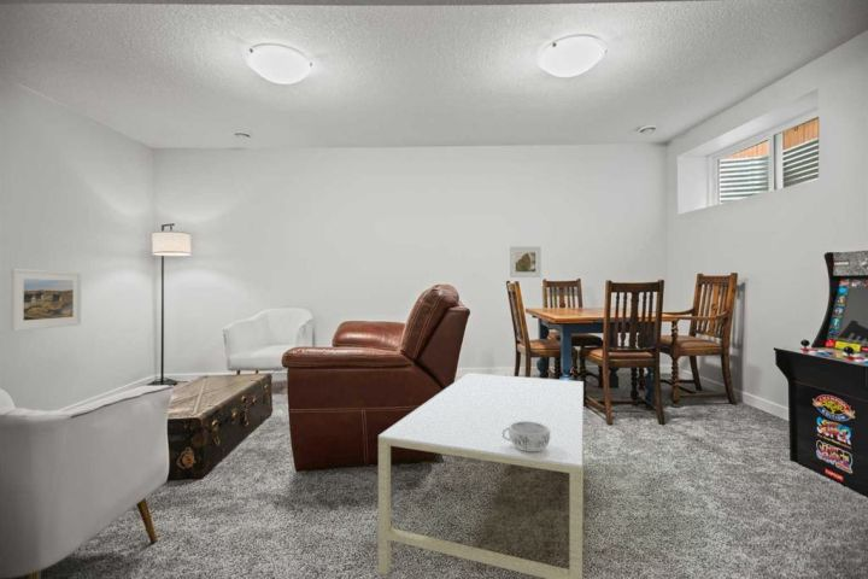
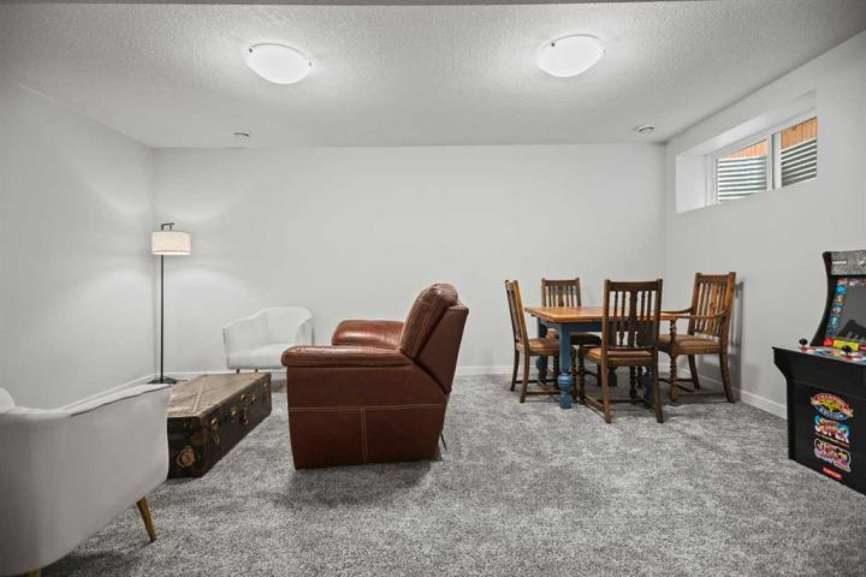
- coffee table (504, 455)
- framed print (524, 262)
- decorative bowl (526, 435)
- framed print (48, 298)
